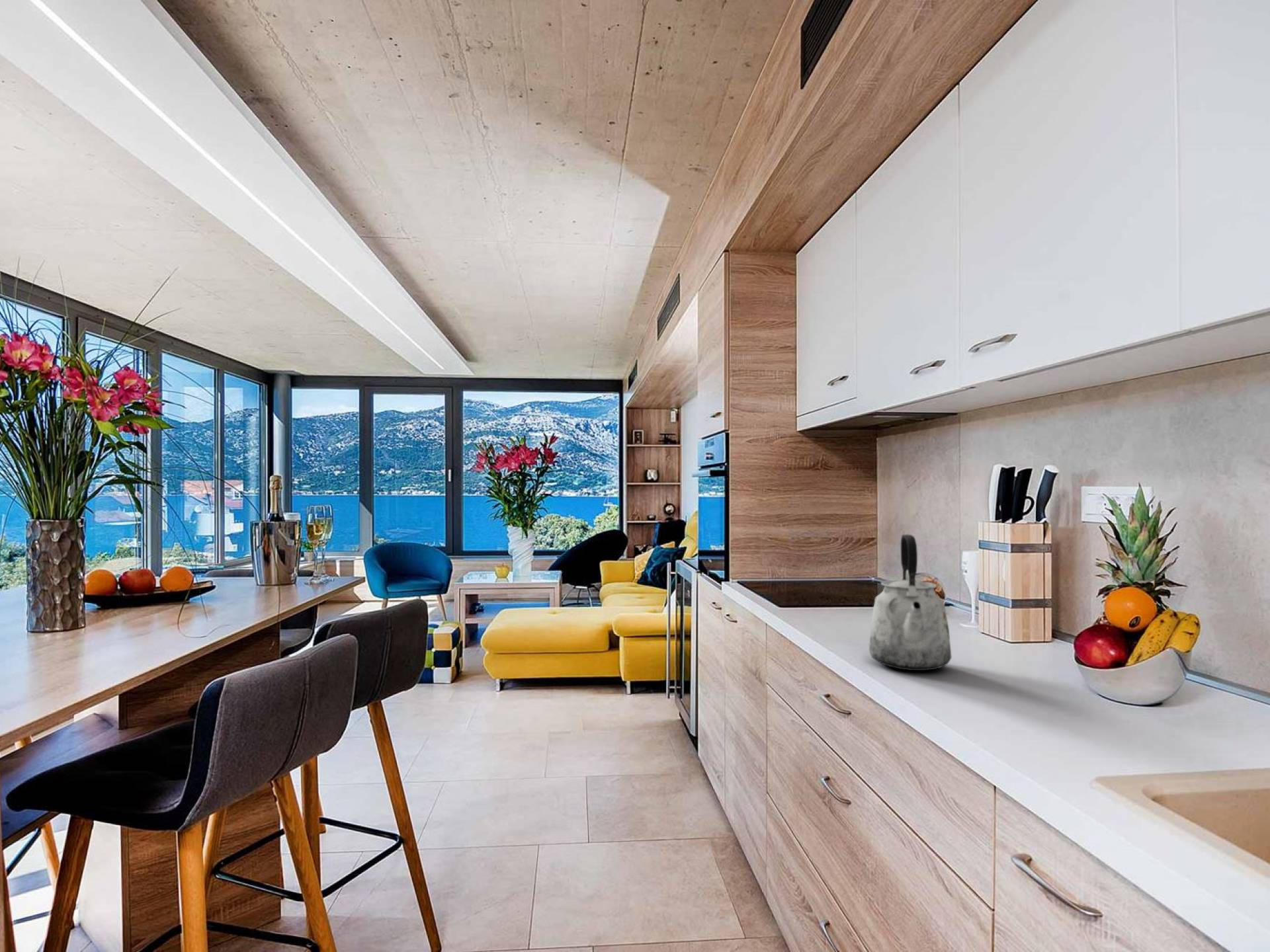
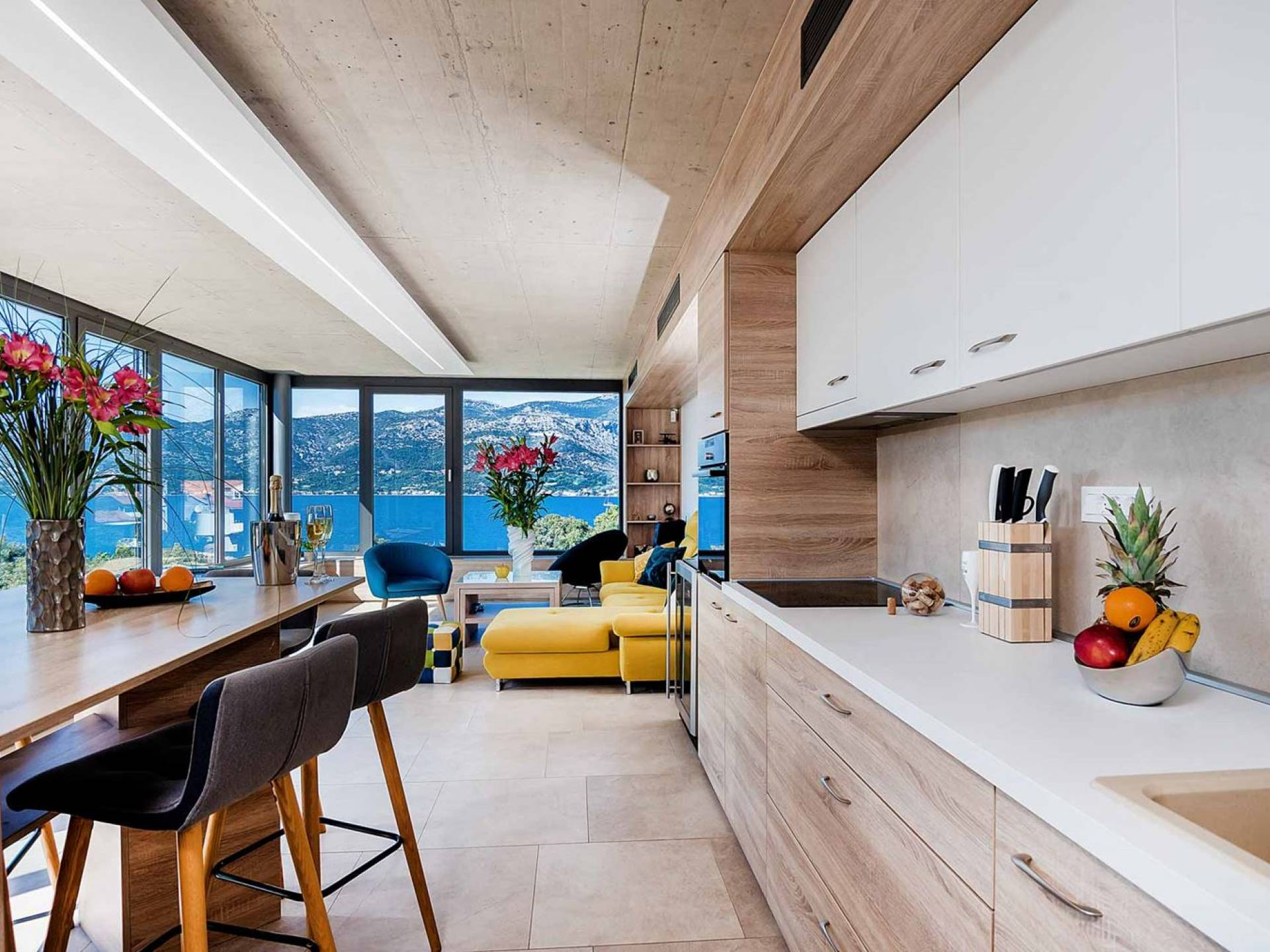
- kettle (910, 602)
